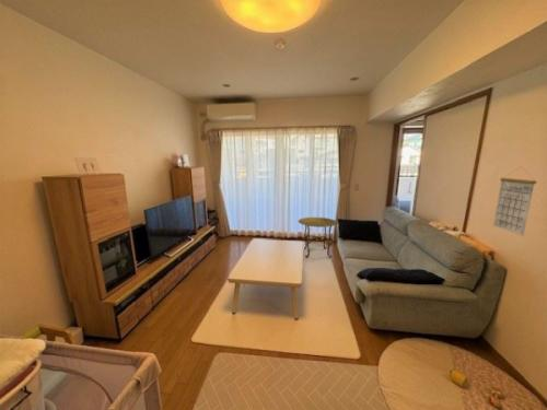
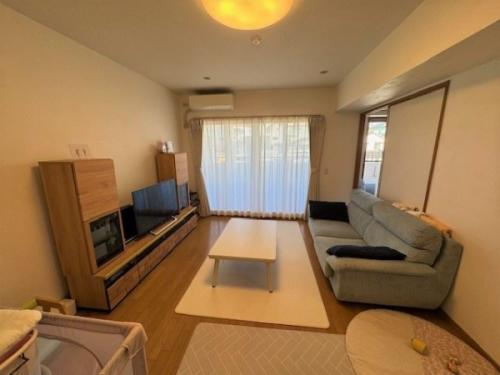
- calendar (513, 199)
- side table (317, 237)
